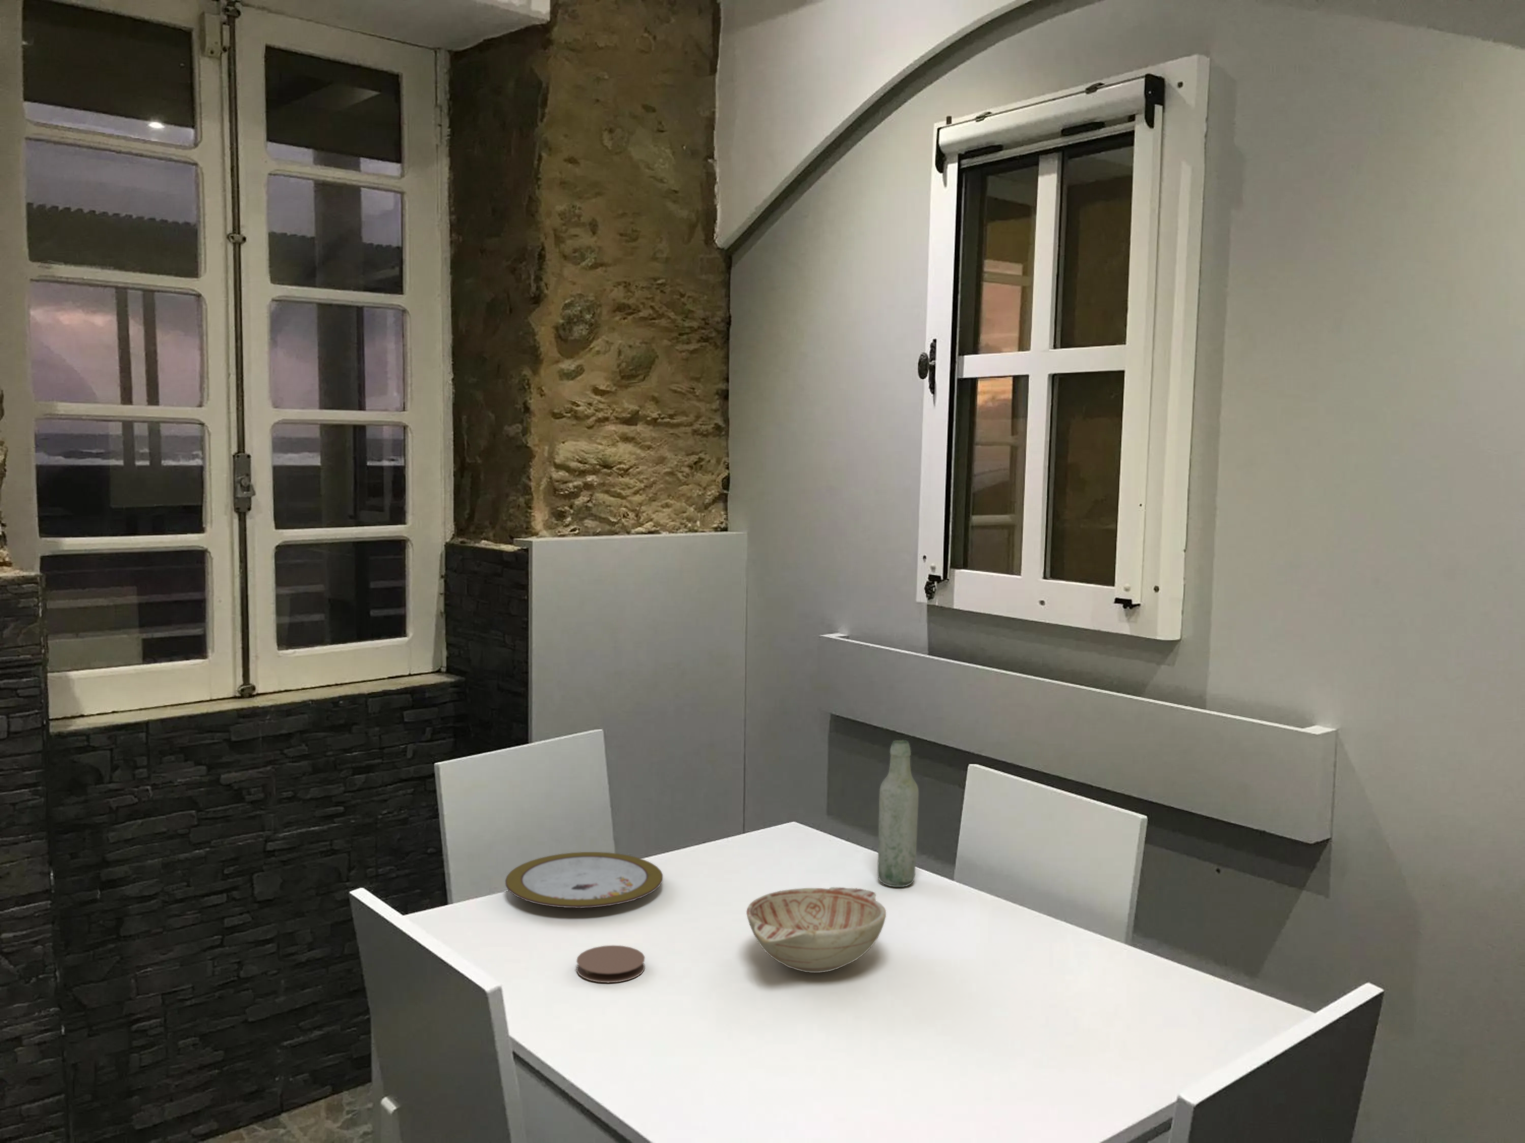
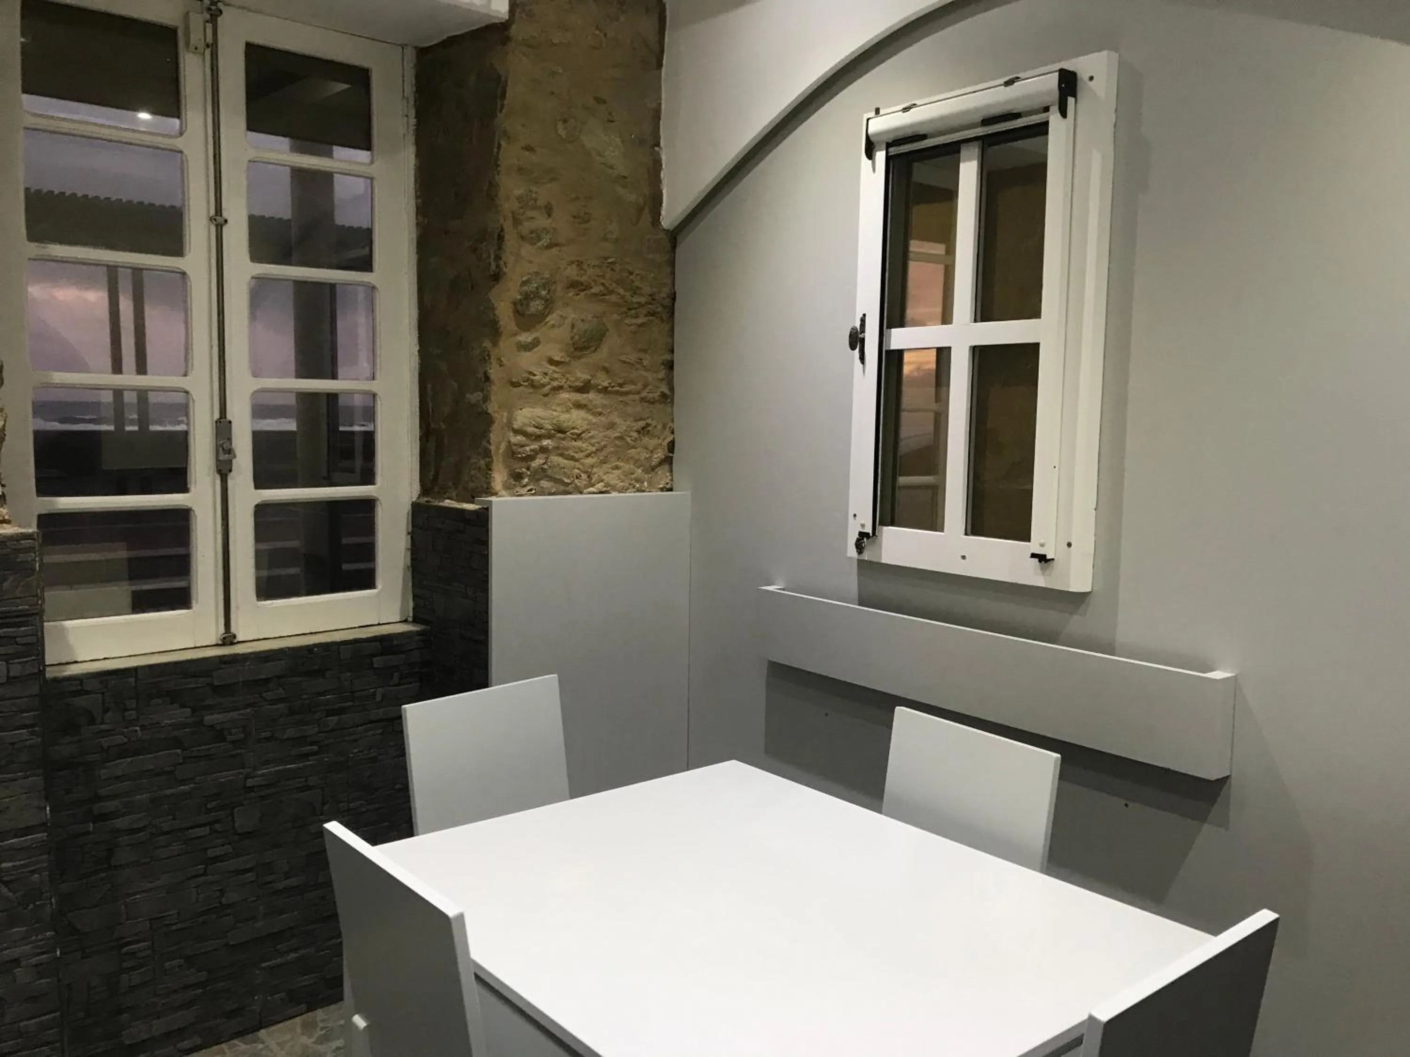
- decorative bowl (815, 933)
- plate (585, 882)
- bottle (898, 812)
- coaster (610, 963)
